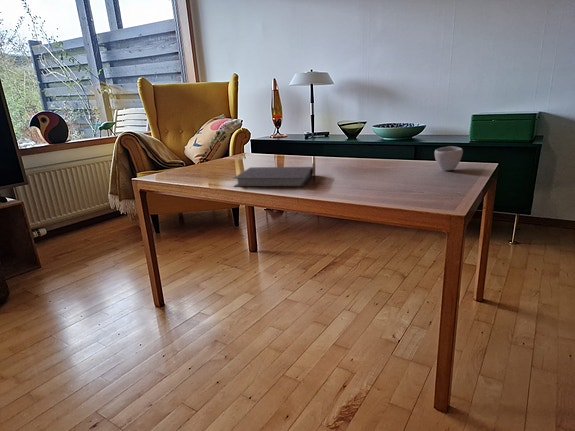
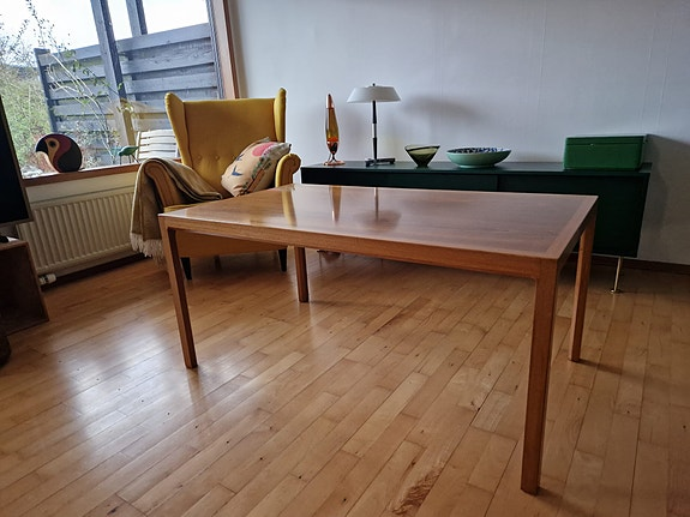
- cup (448, 158)
- notebook (275, 175)
